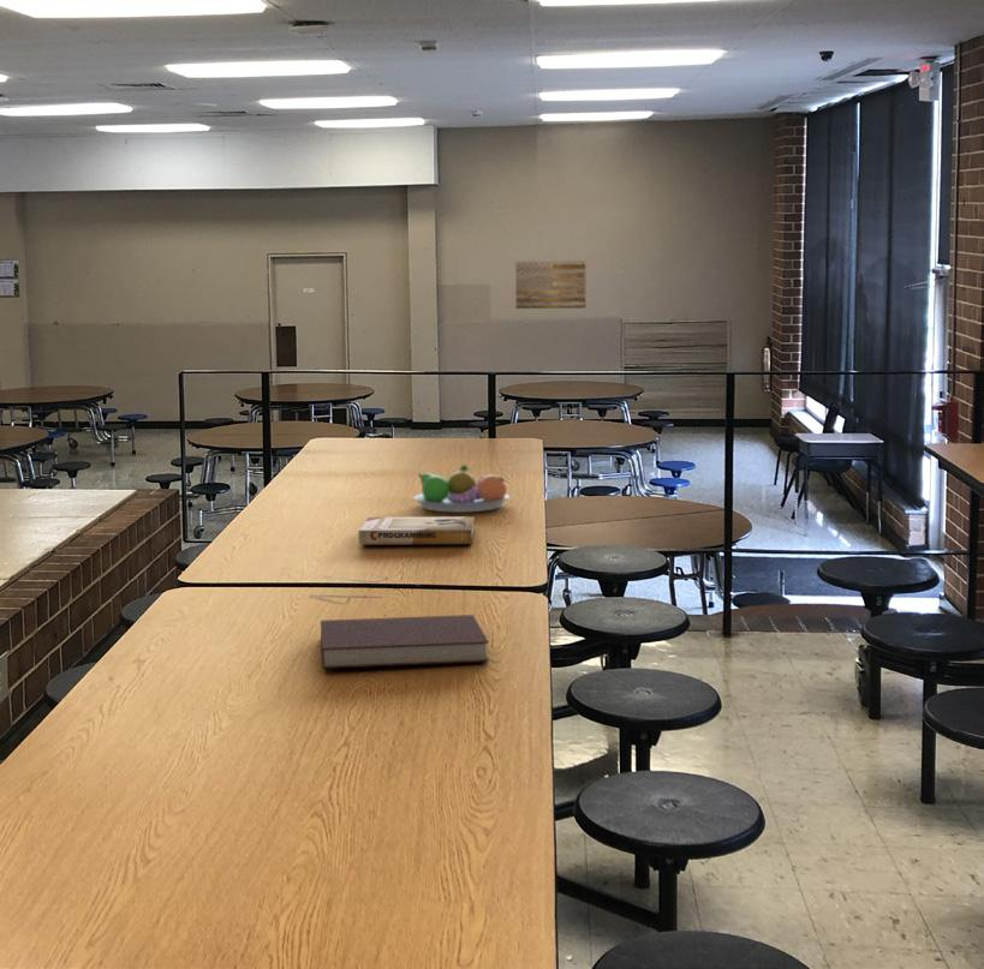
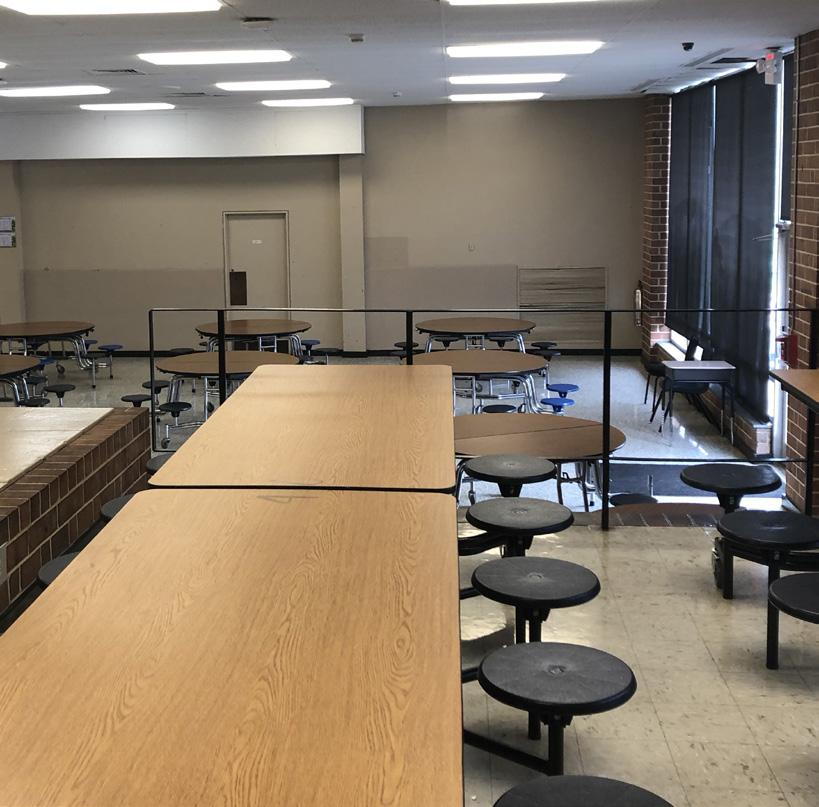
- notebook (401, 640)
- fruit bowl (459, 486)
- book (418, 530)
- wall art (550, 285)
